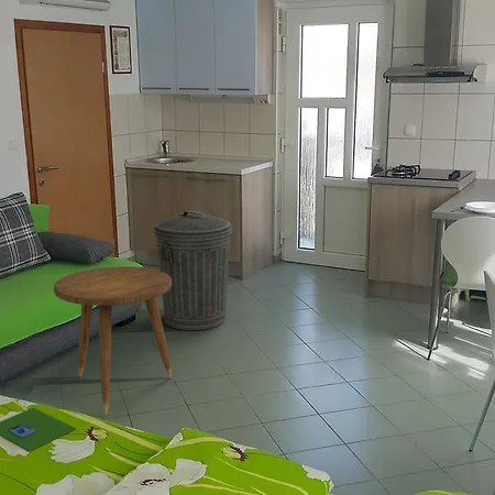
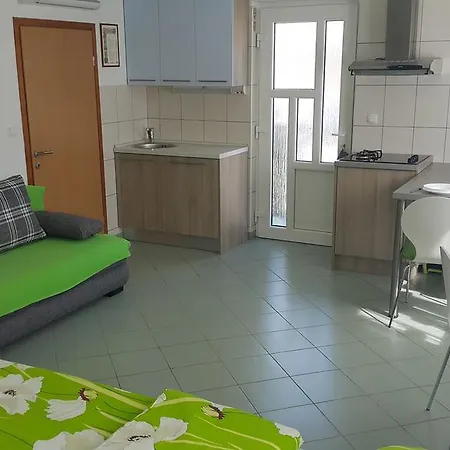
- trash can (194, 266)
- side table (110, 336)
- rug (31, 424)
